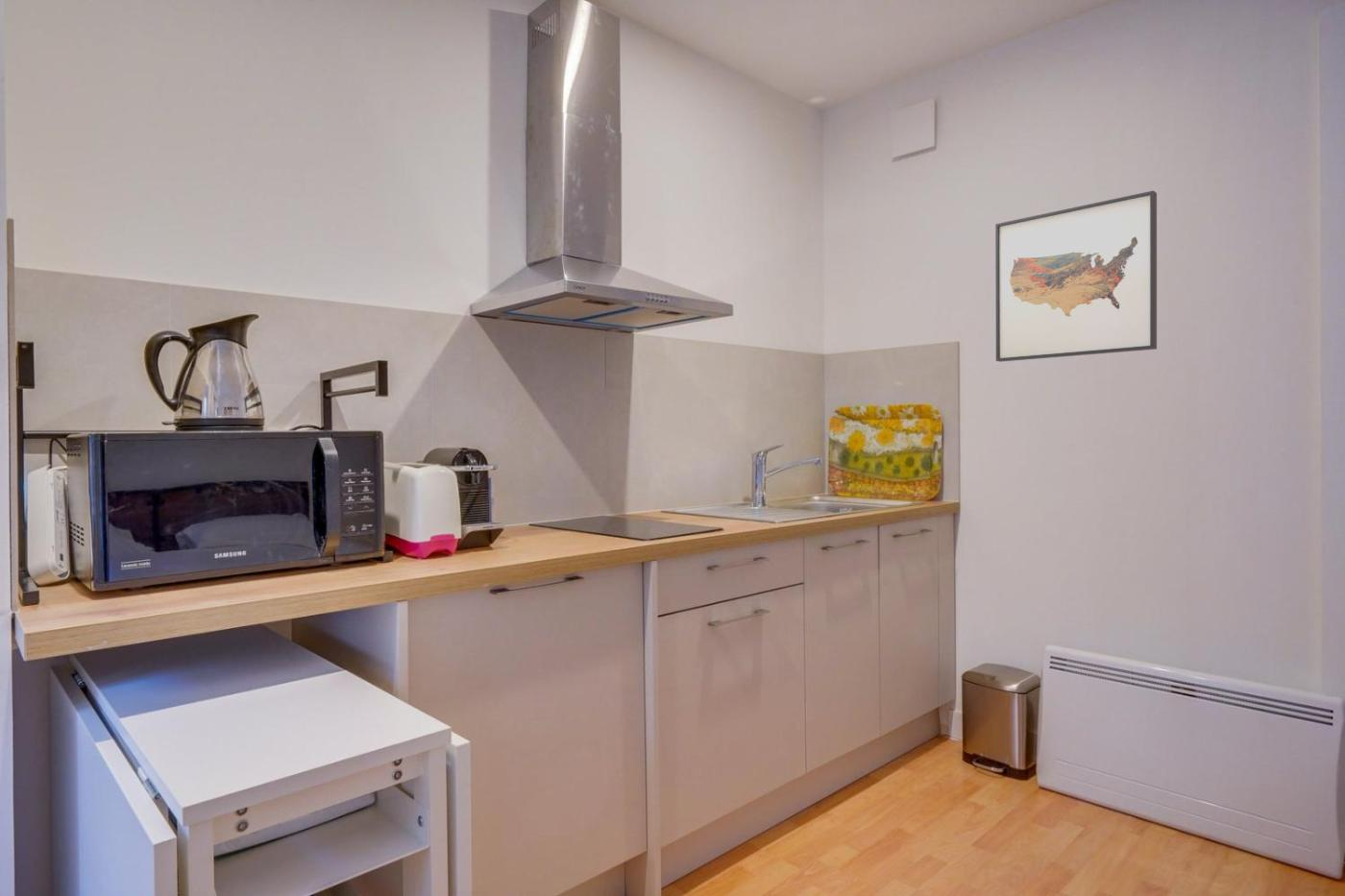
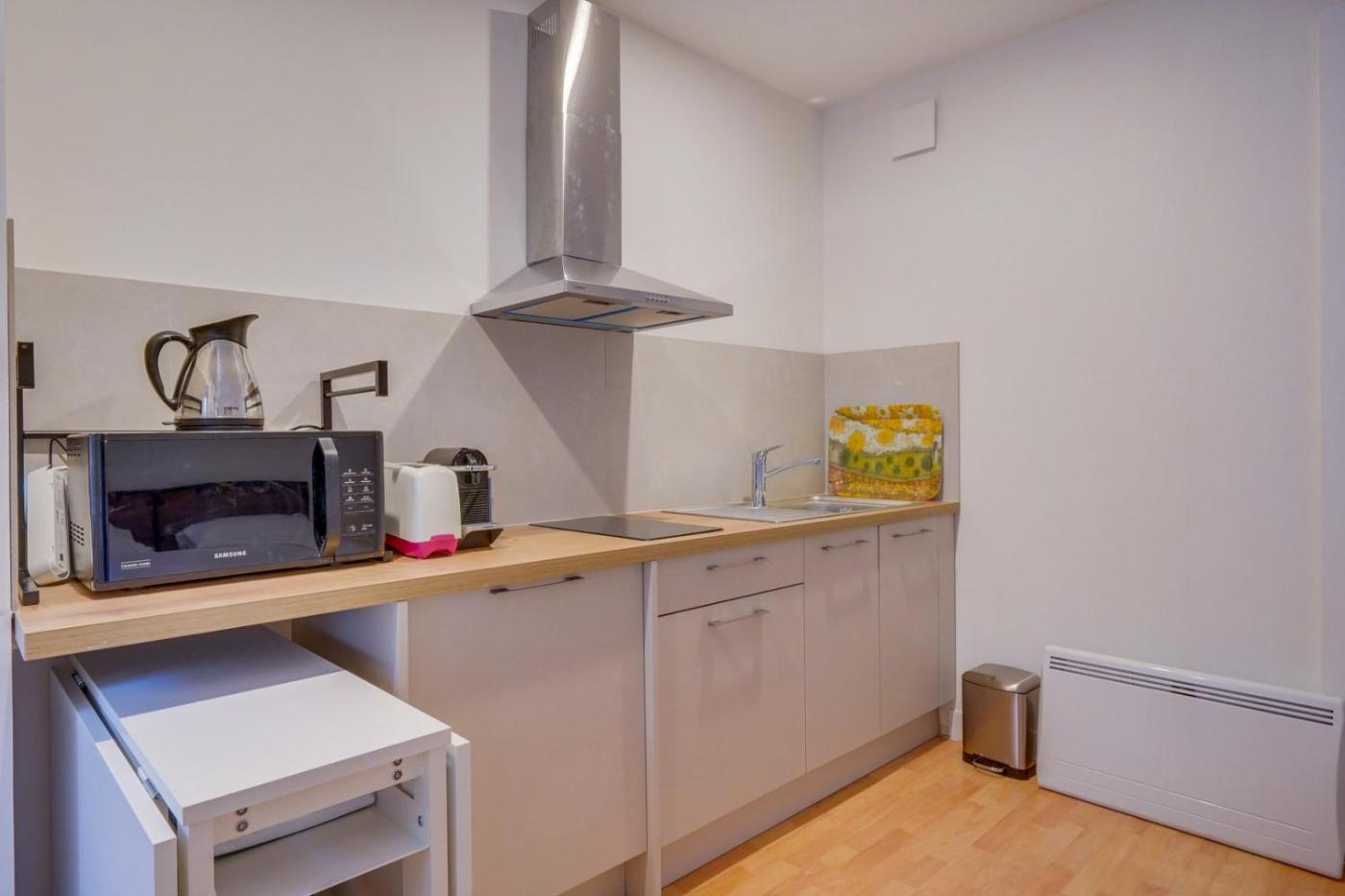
- wall art (1070, 282)
